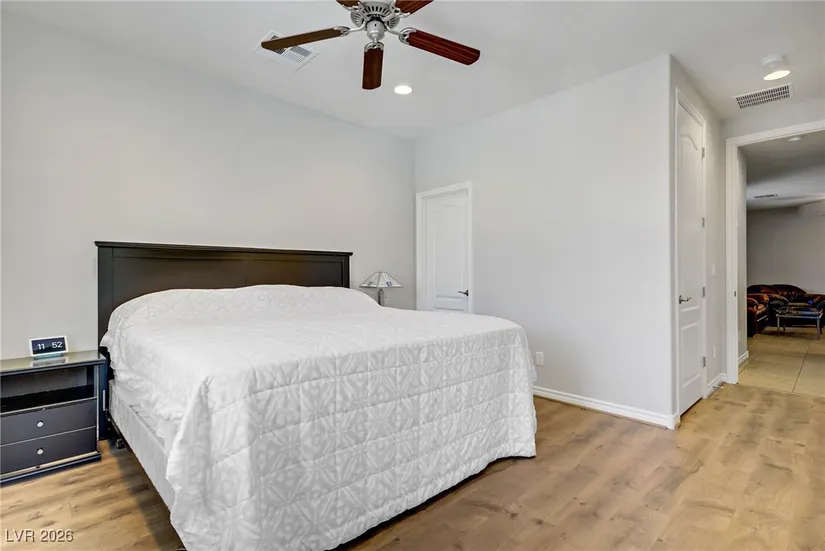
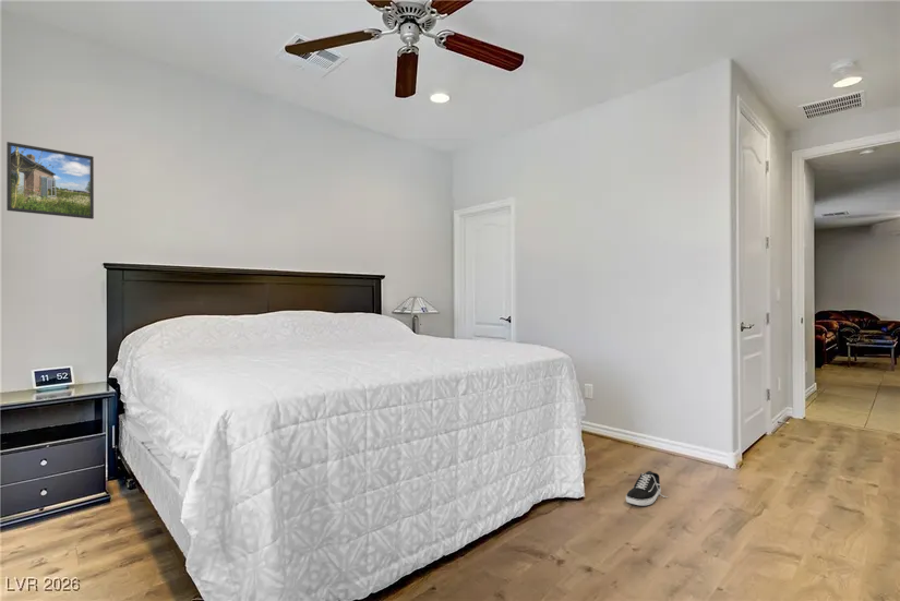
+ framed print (51, 182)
+ shoe (643, 485)
